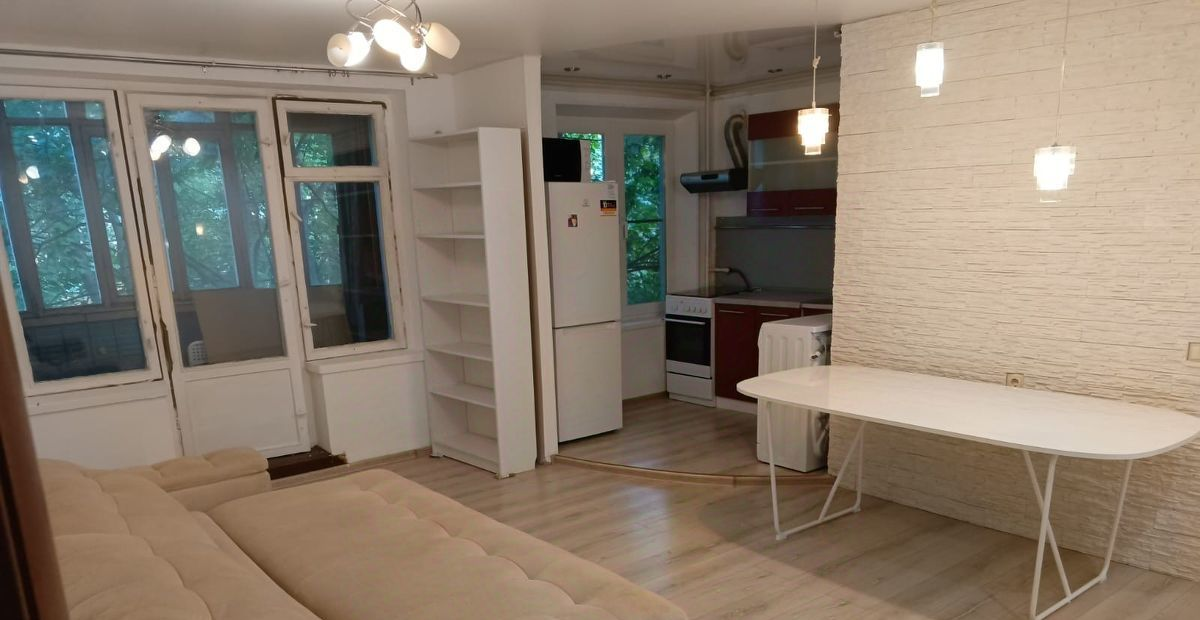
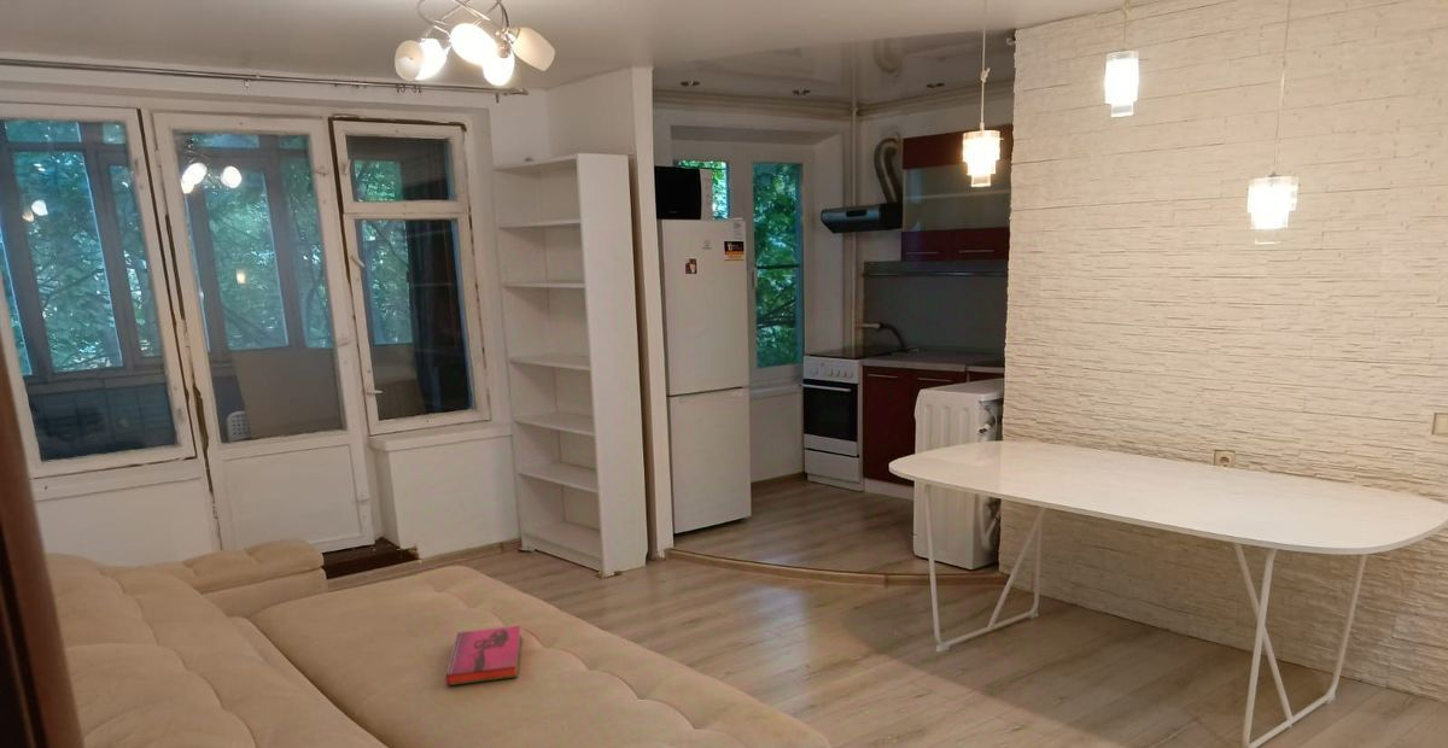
+ hardback book (485, 653)
